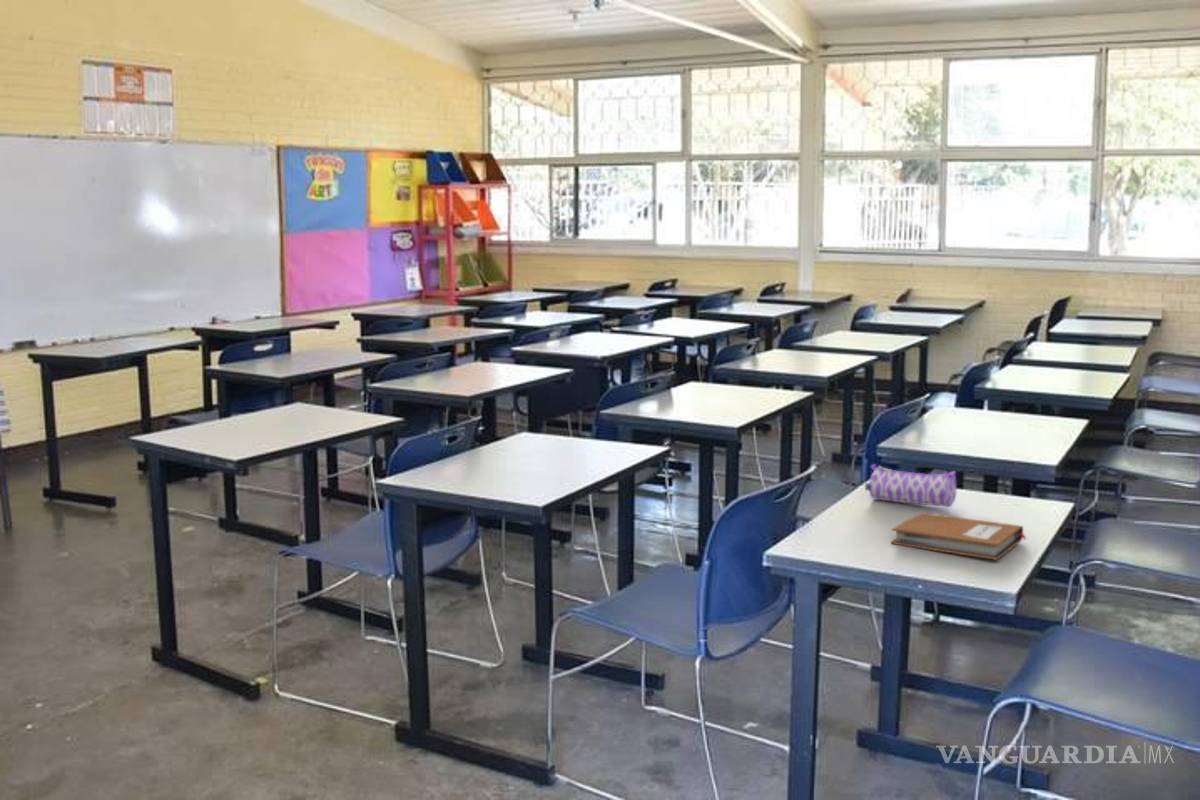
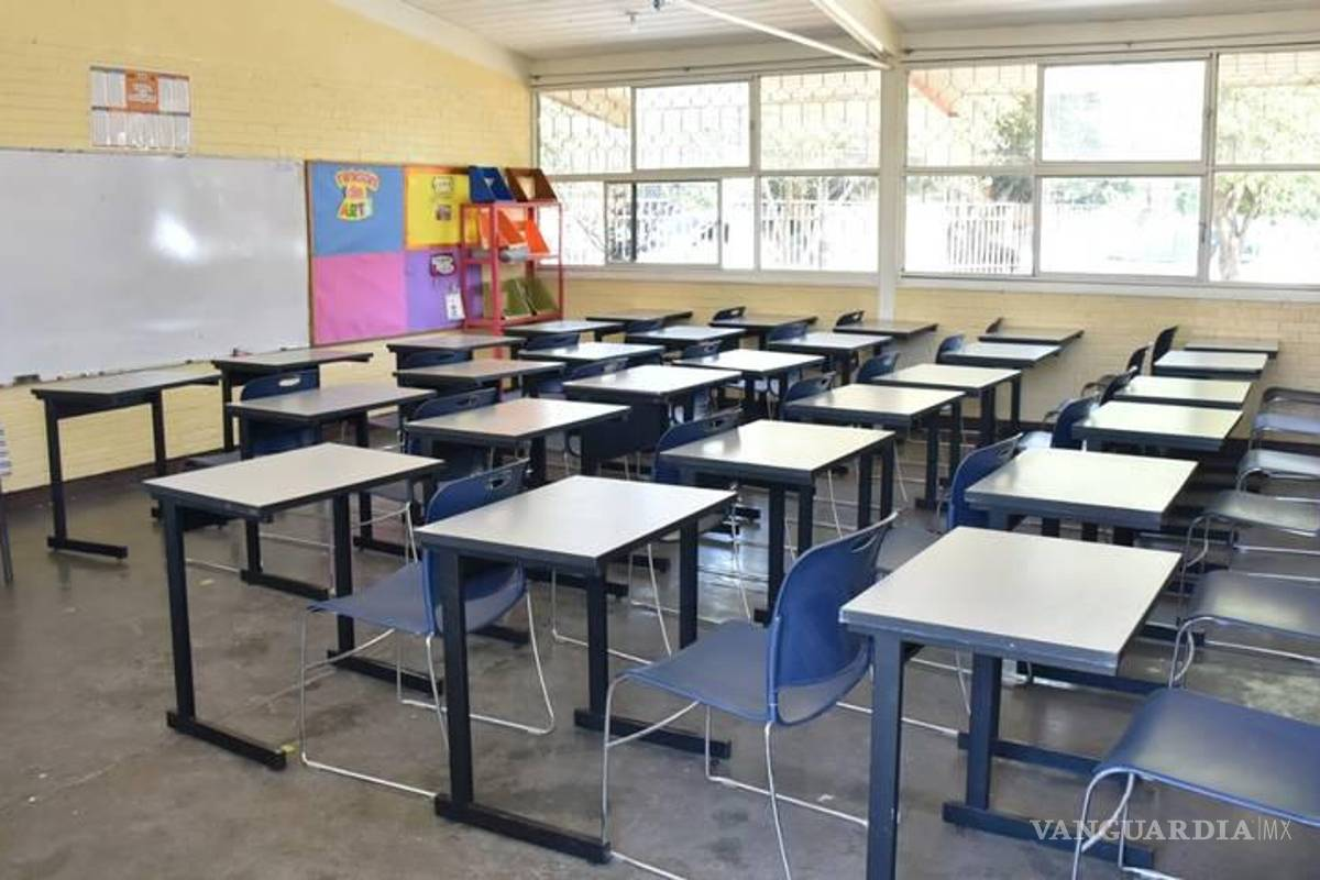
- notebook (960, 534)
- pencil case (912, 485)
